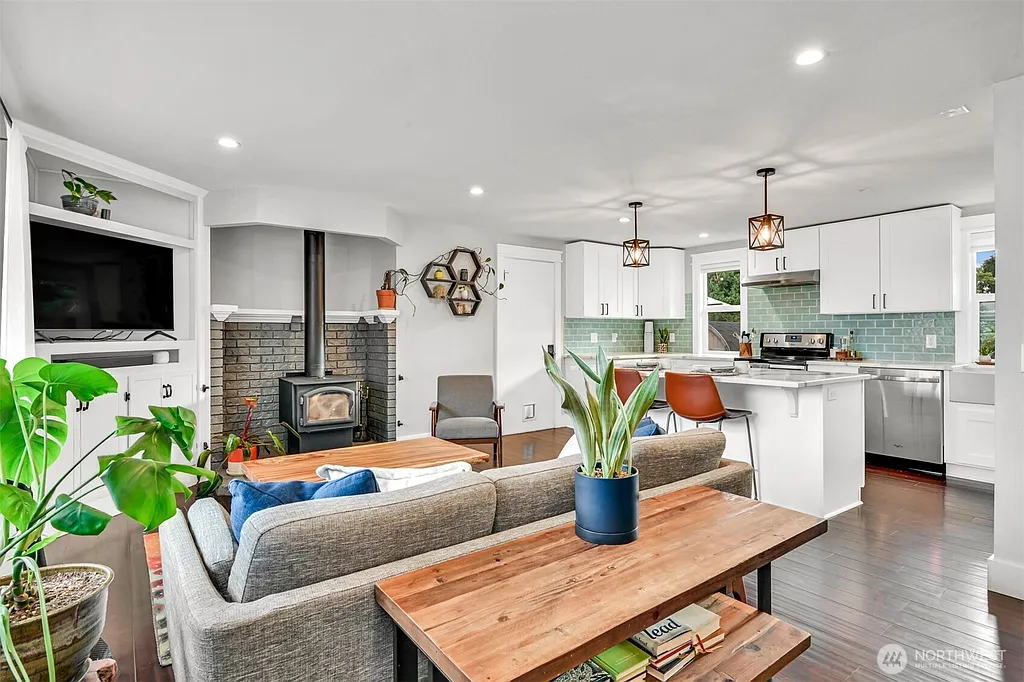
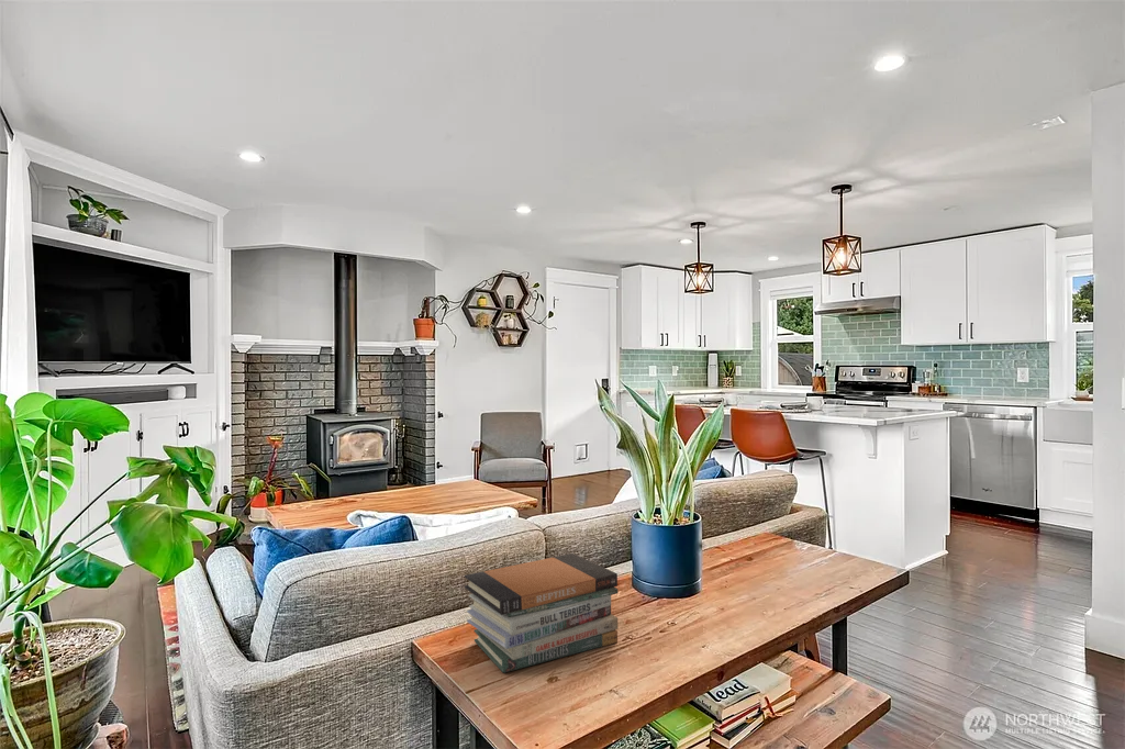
+ book stack (542, 607)
